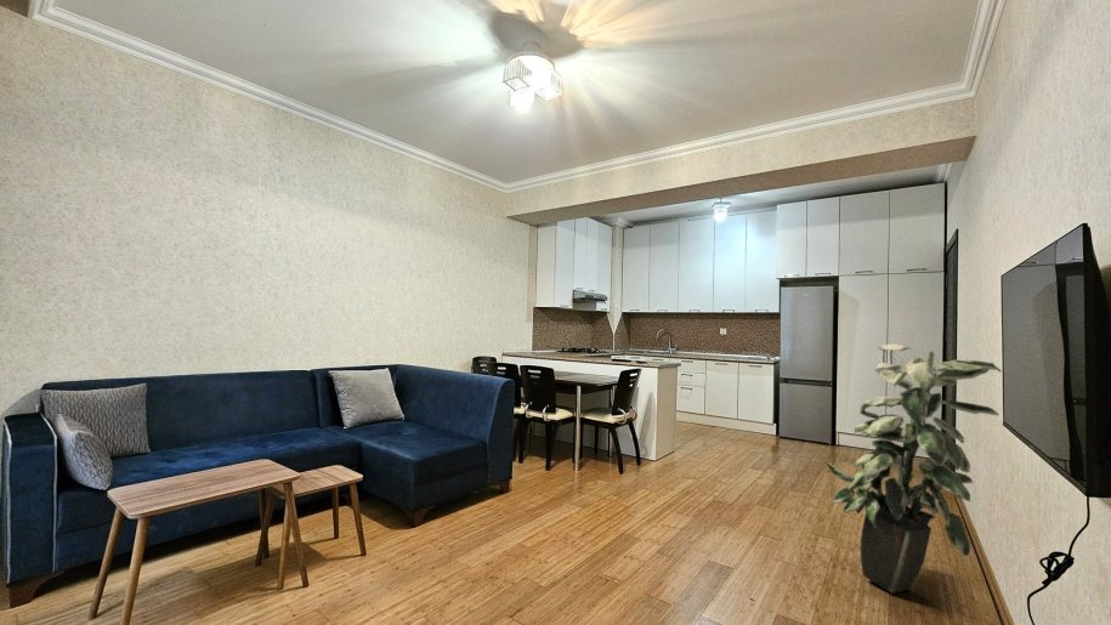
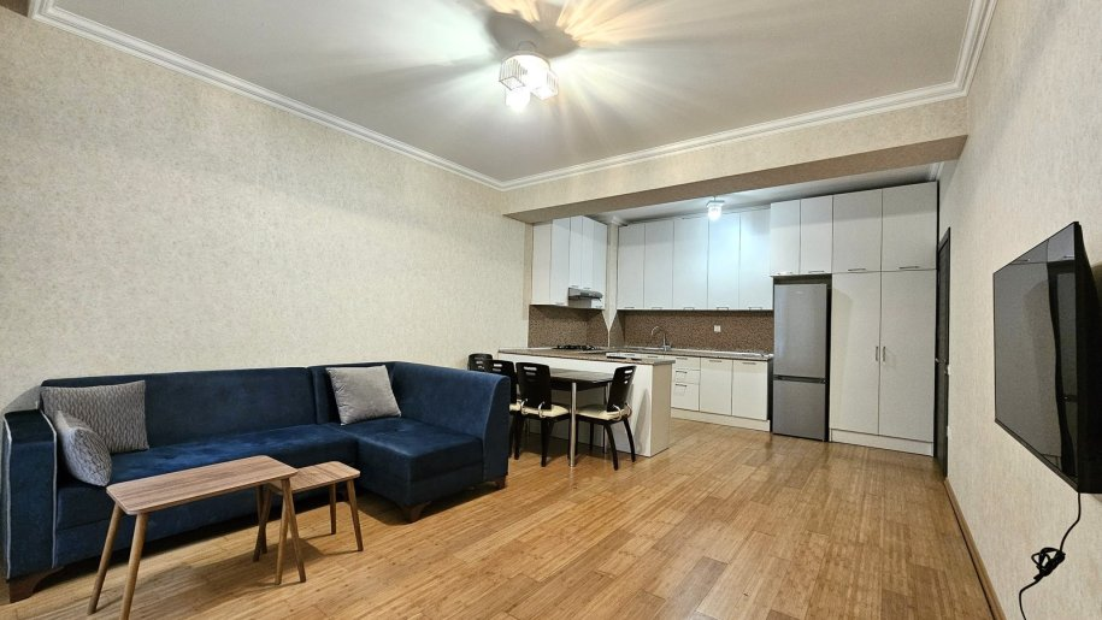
- indoor plant (906, 465)
